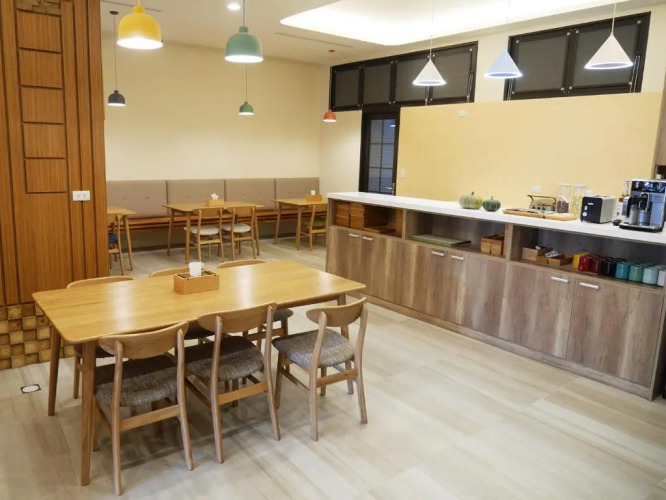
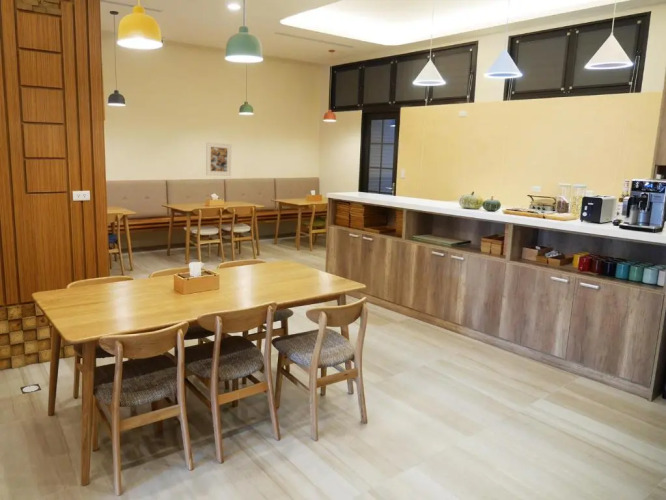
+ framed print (218, 159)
